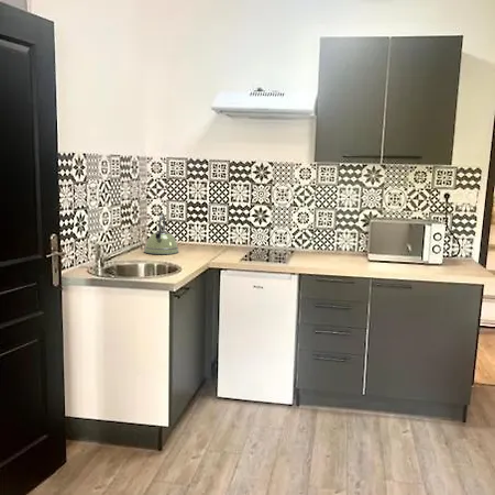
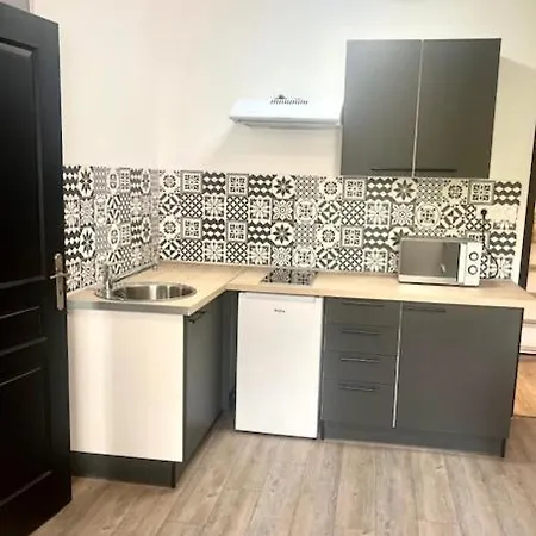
- kettle (161, 232)
